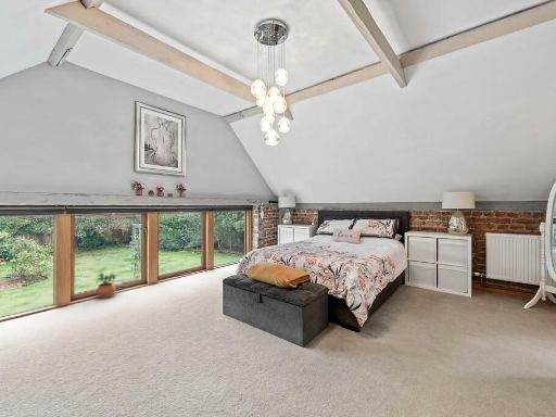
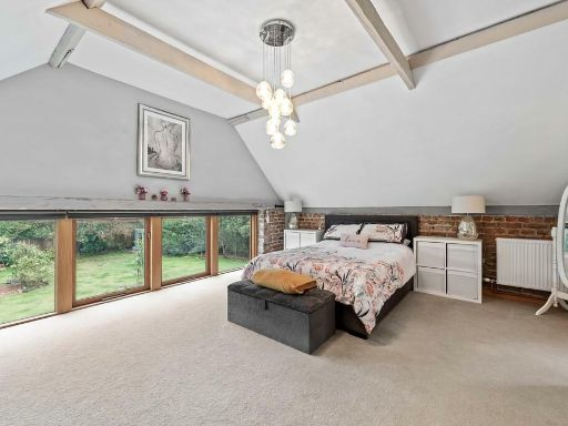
- potted plant (104, 283)
